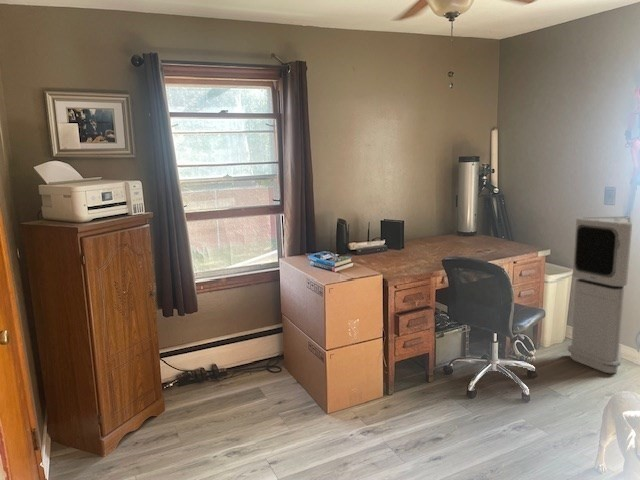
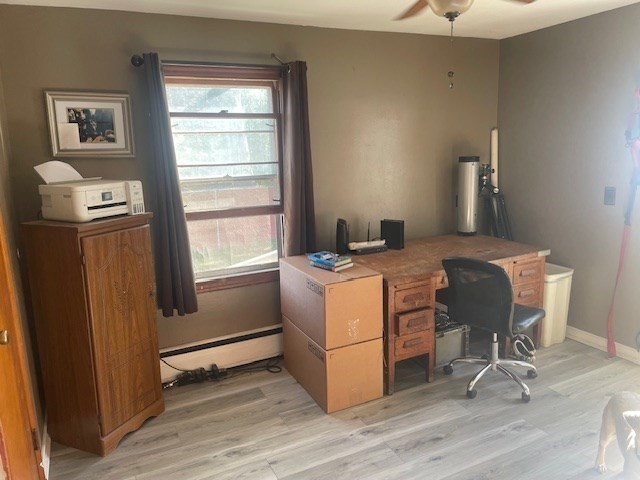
- air purifier (607, 291)
